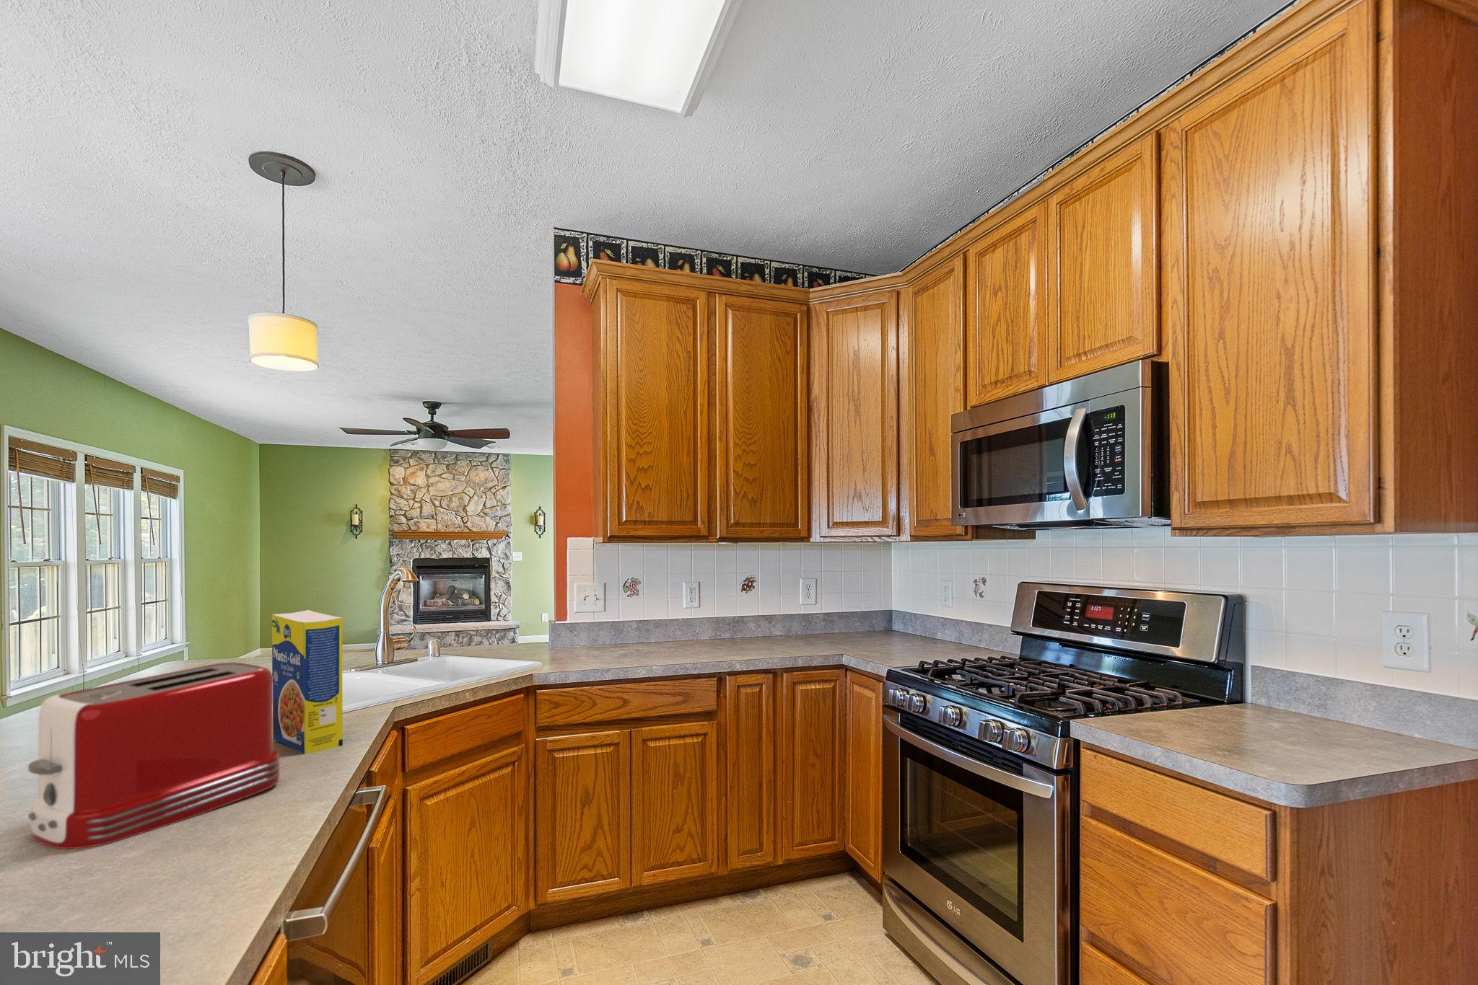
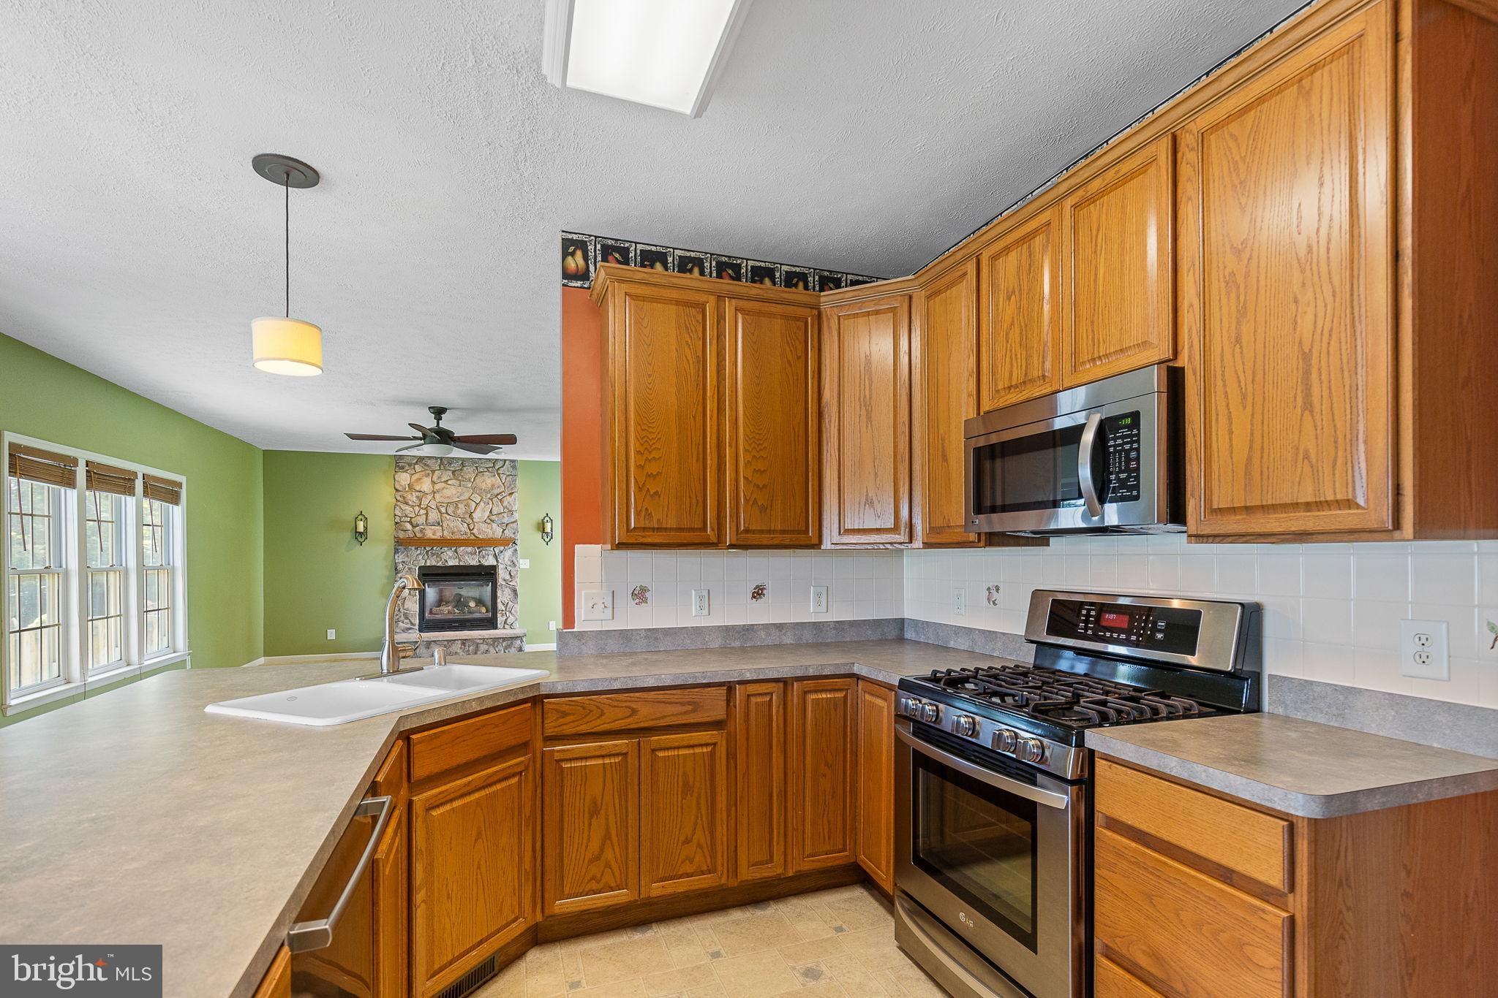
- toaster (167, 743)
- legume (307, 678)
